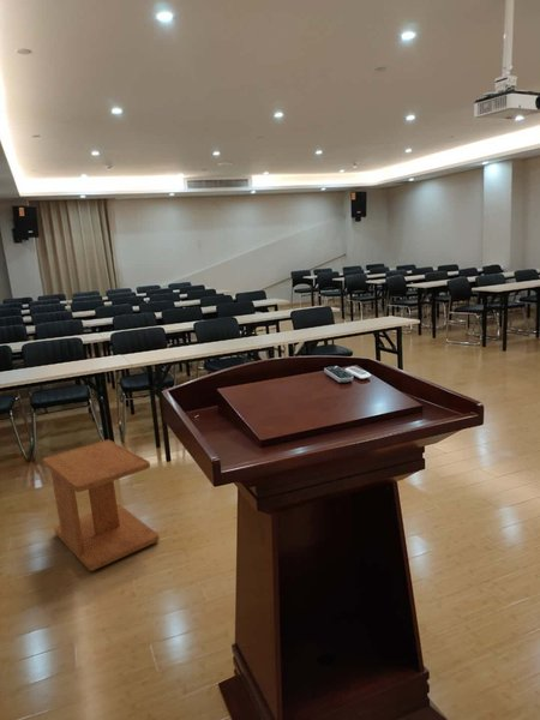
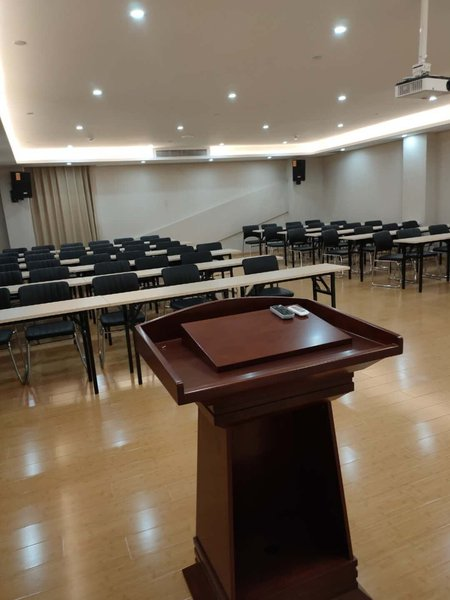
- side table (100, 499)
